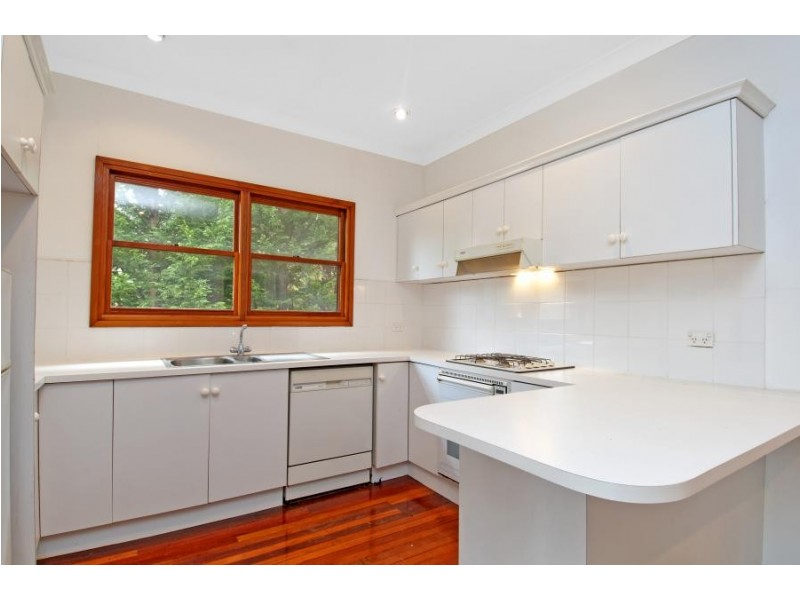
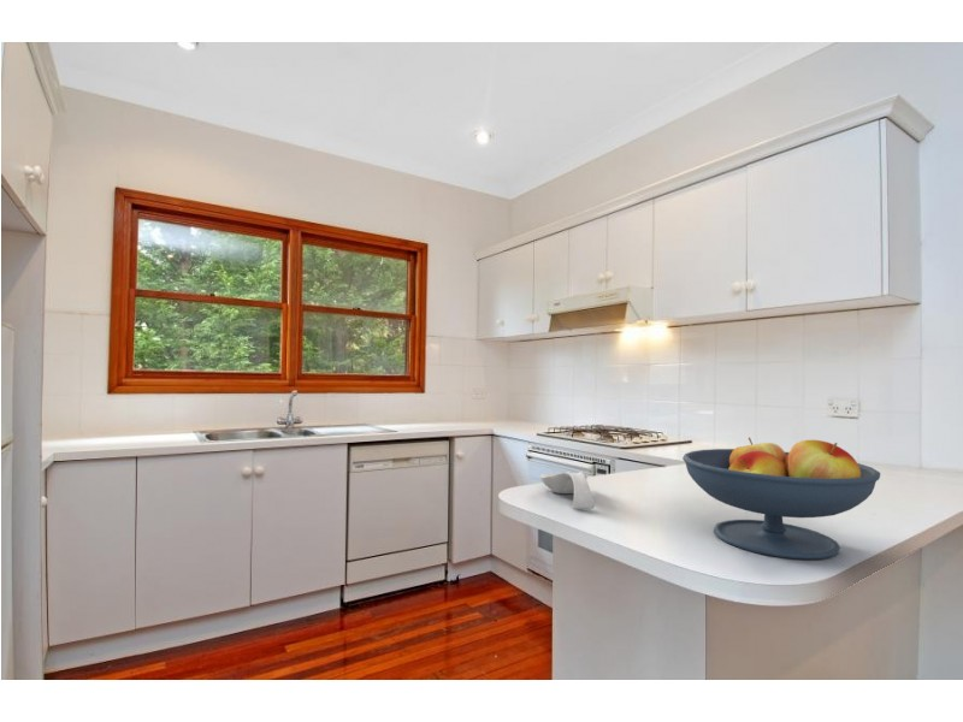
+ fruit bowl (773, 486)
+ spoon rest (569, 481)
